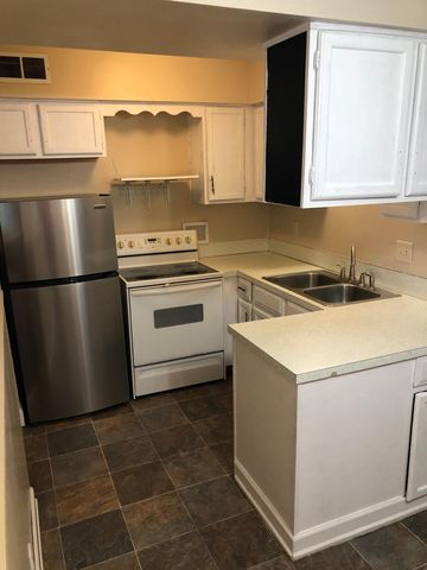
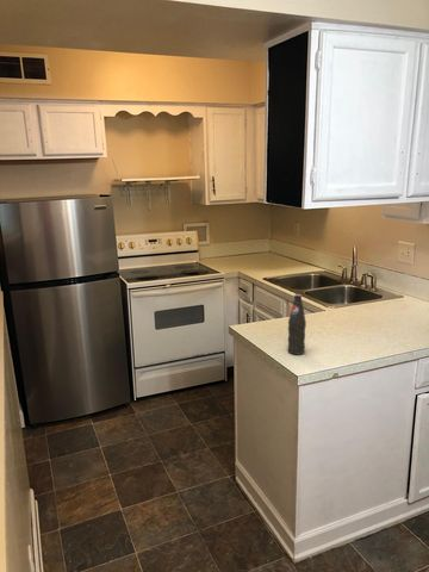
+ bottle (297, 323)
